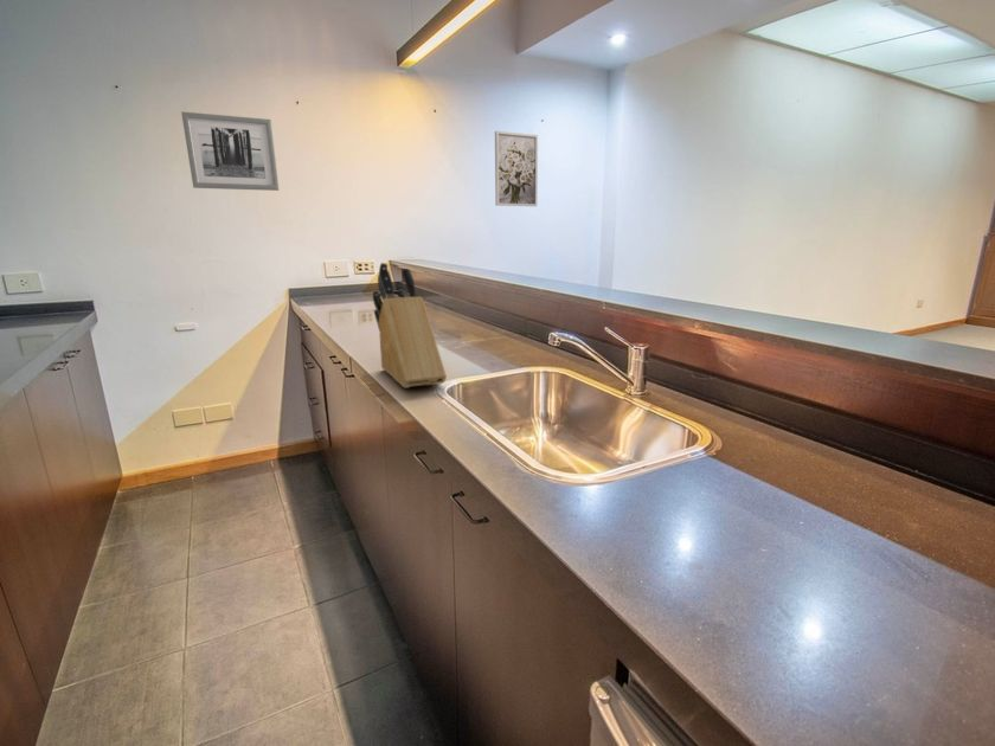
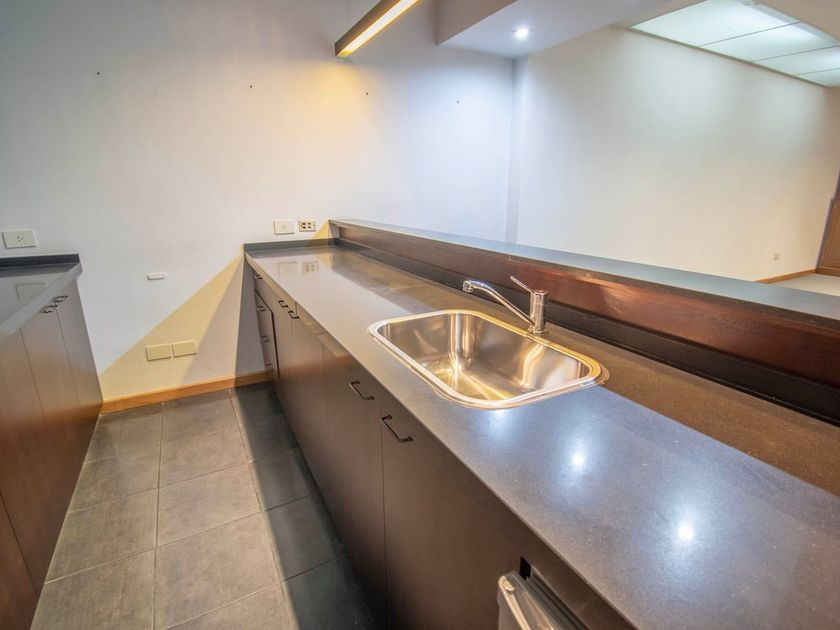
- knife block (404, 320)
- wall art (516, 169)
- wall art (232, 153)
